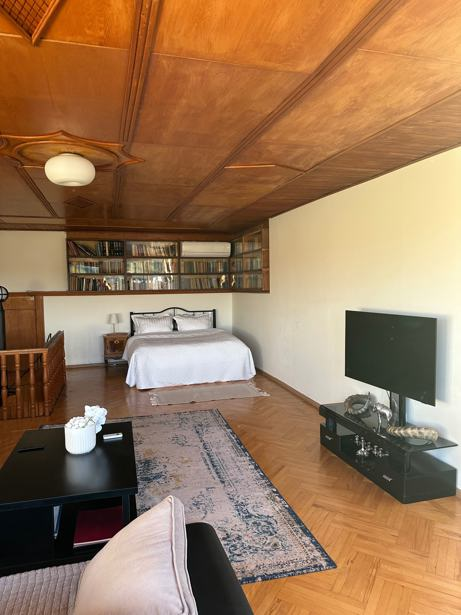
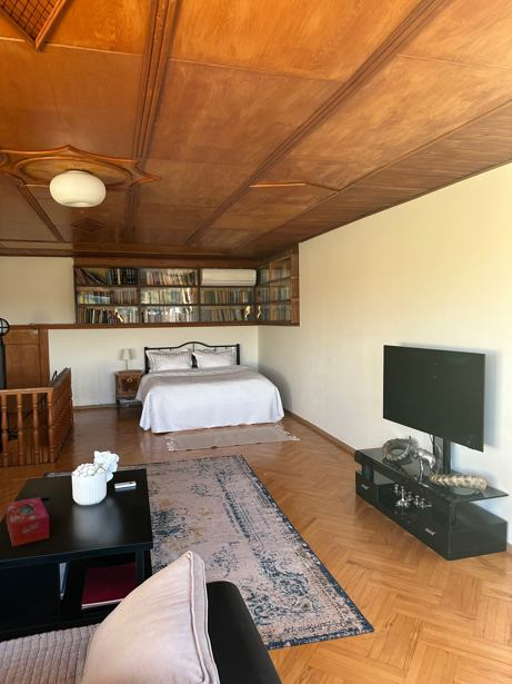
+ tissue box (27, 519)
